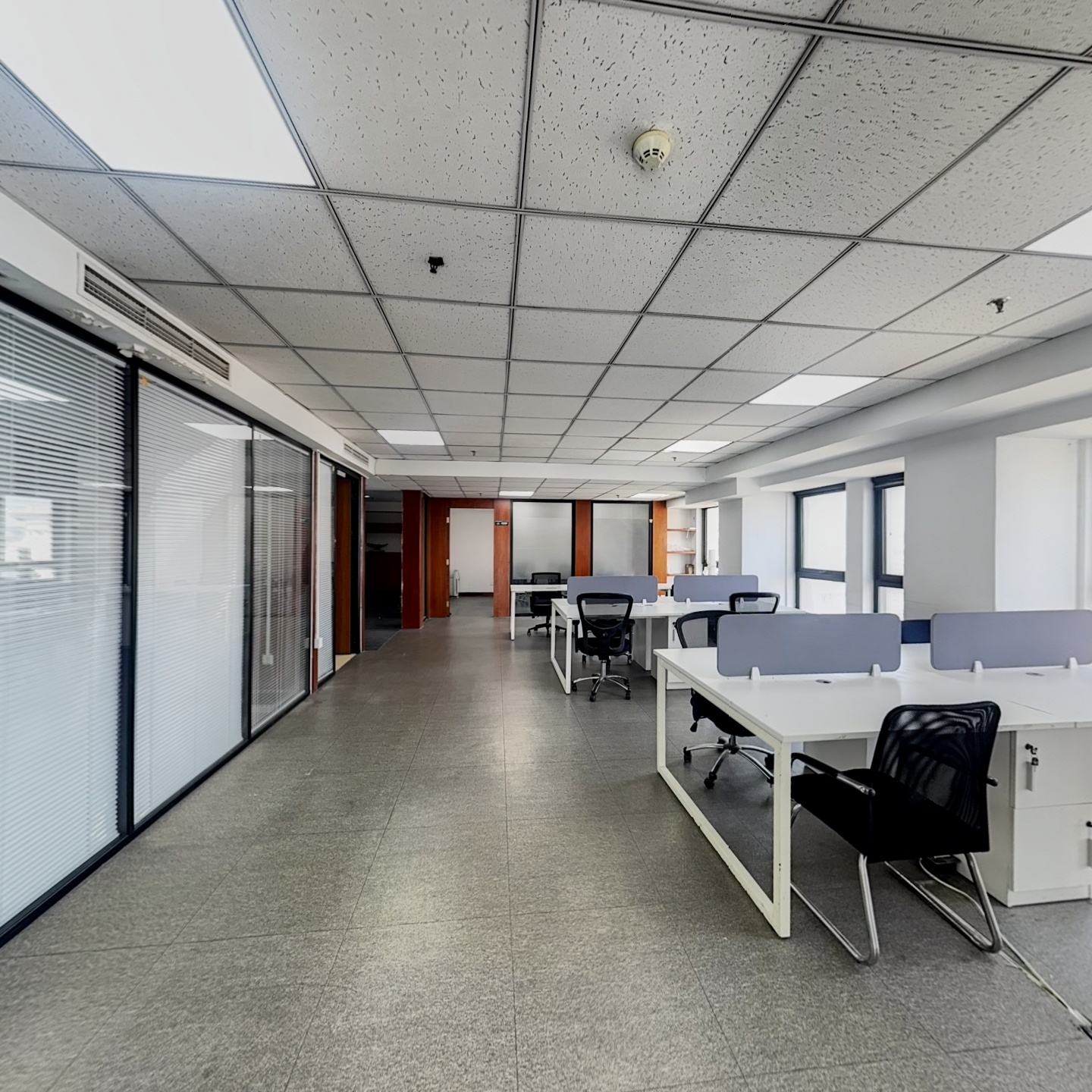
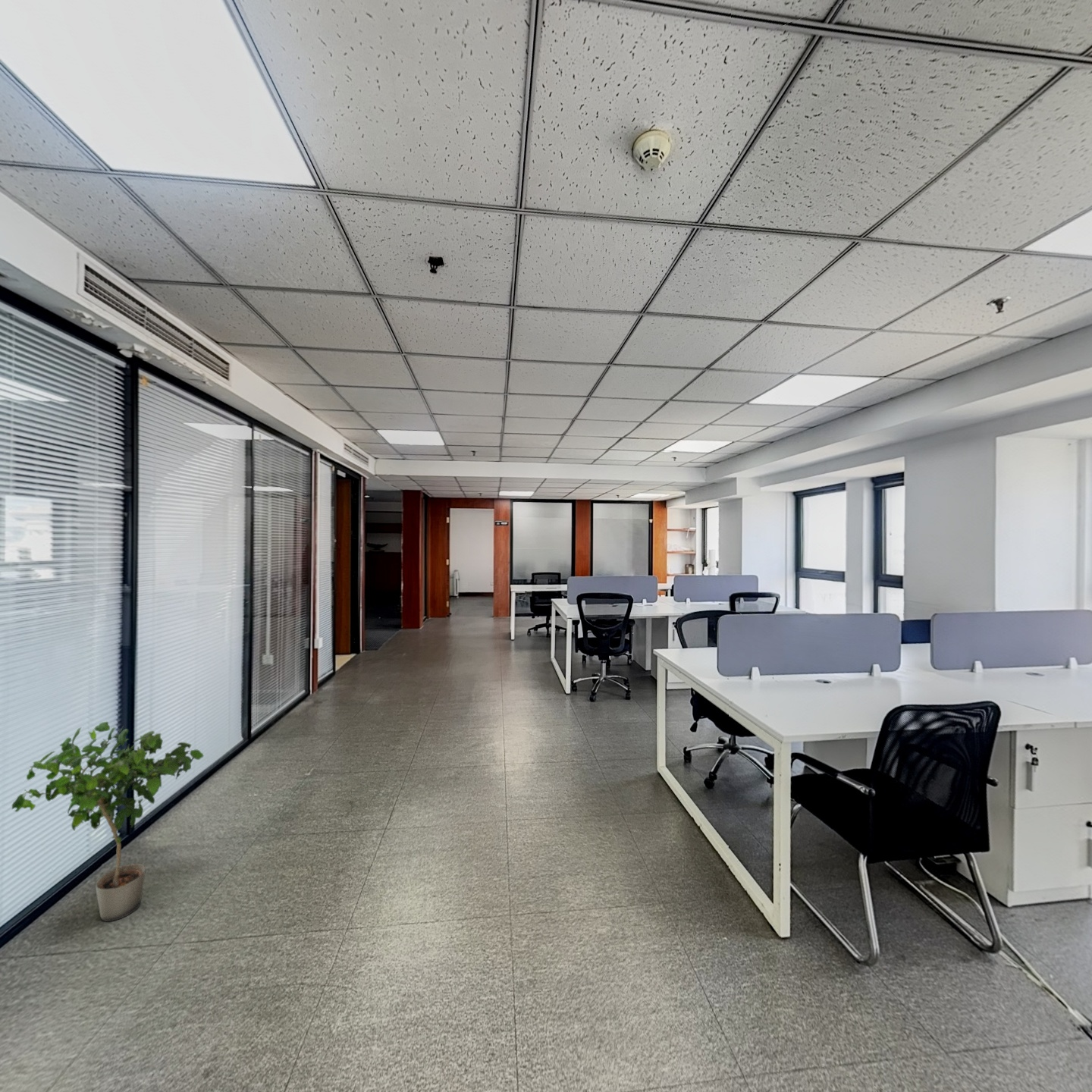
+ potted plant (113, 824)
